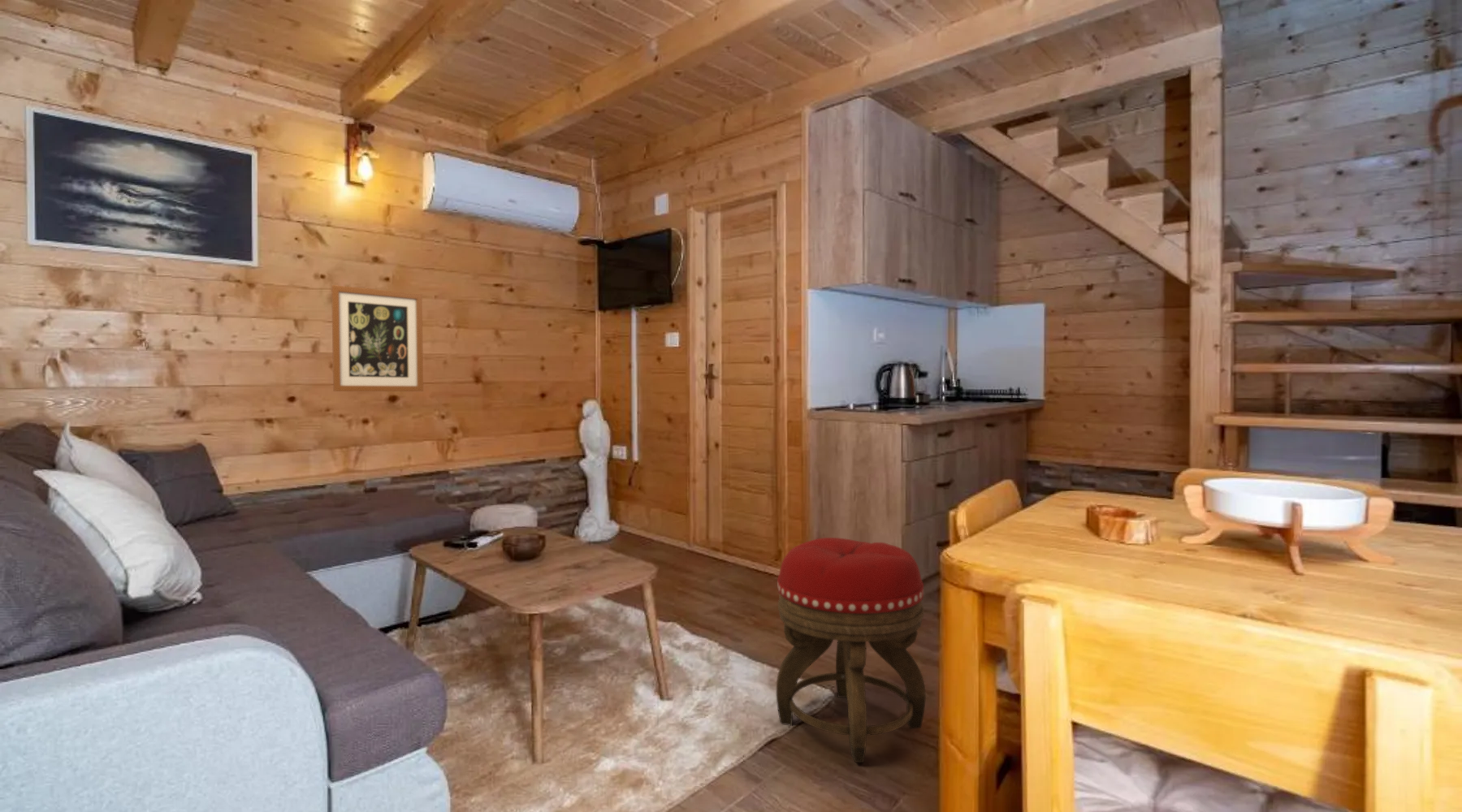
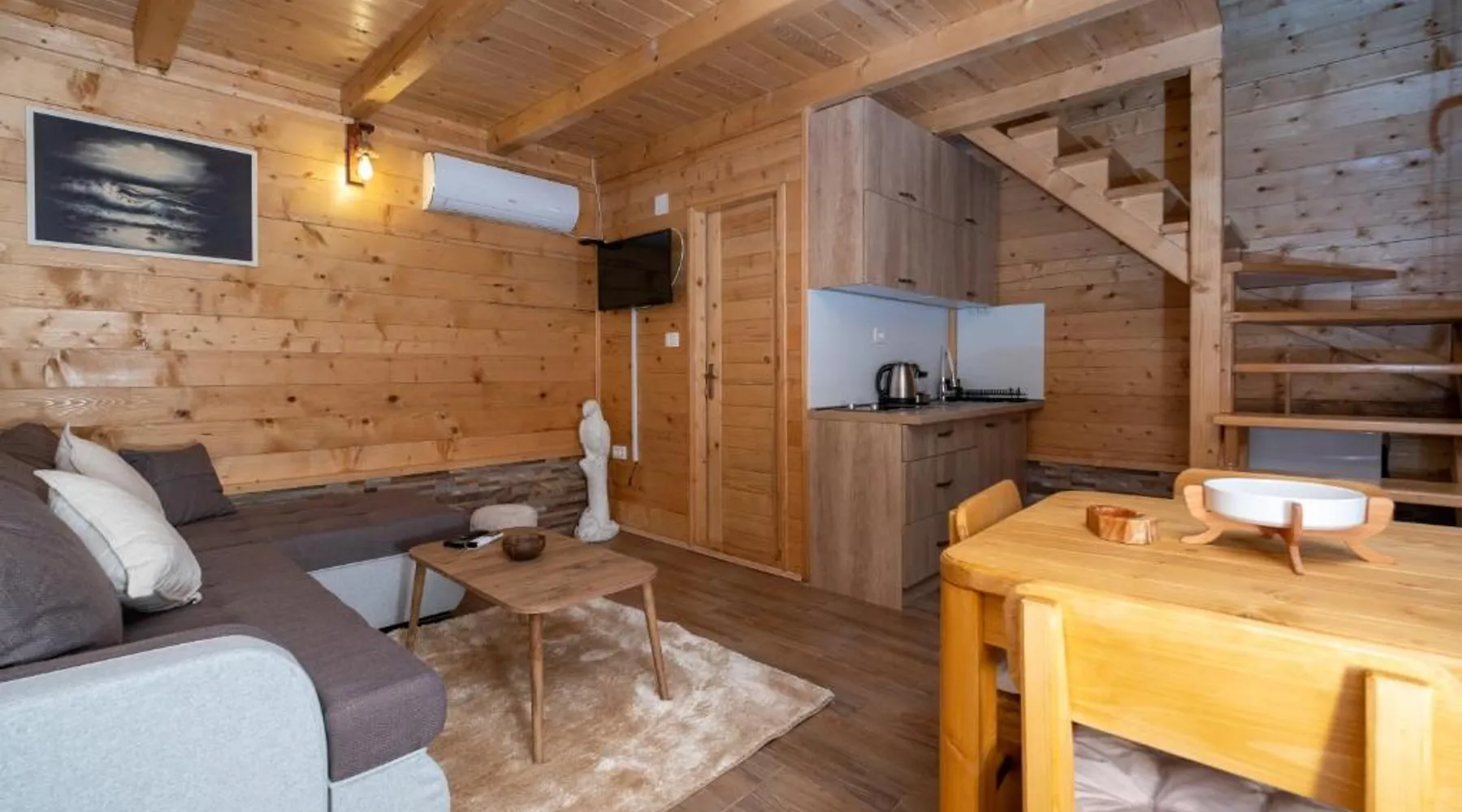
- footstool (850, 635)
- wall art (379, 340)
